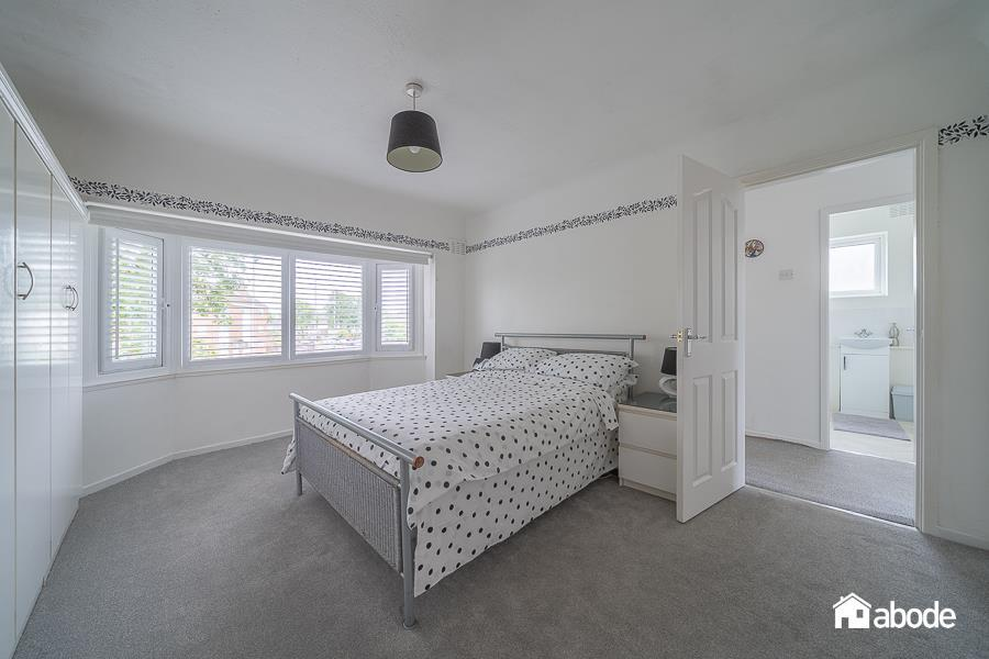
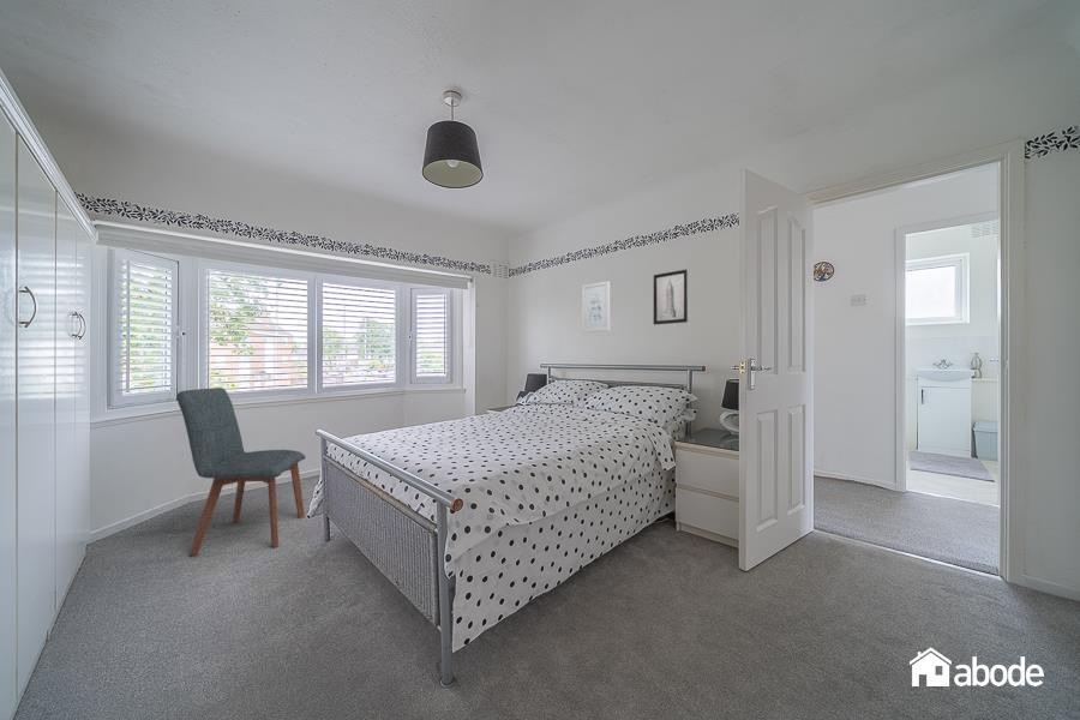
+ chair (246, 461)
+ wall art (670, 298)
+ wall art (595, 307)
